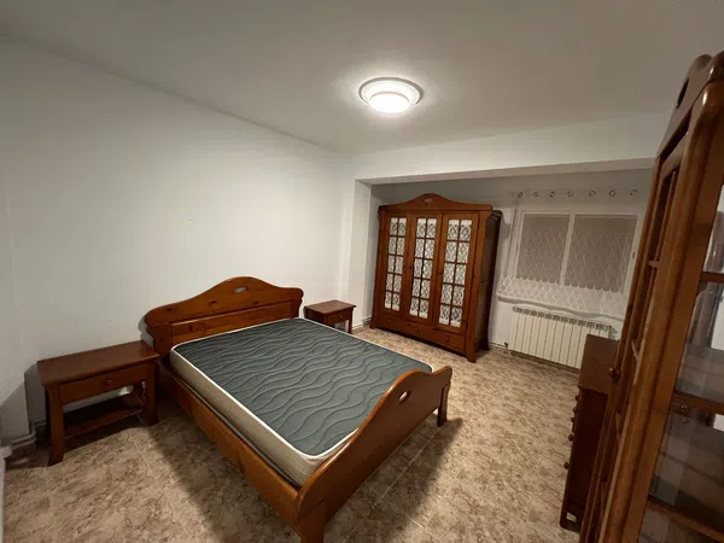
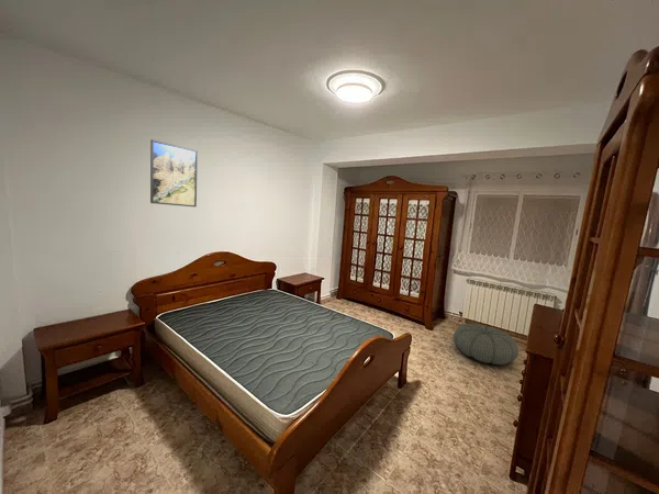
+ pouf (484, 341)
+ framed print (175, 176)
